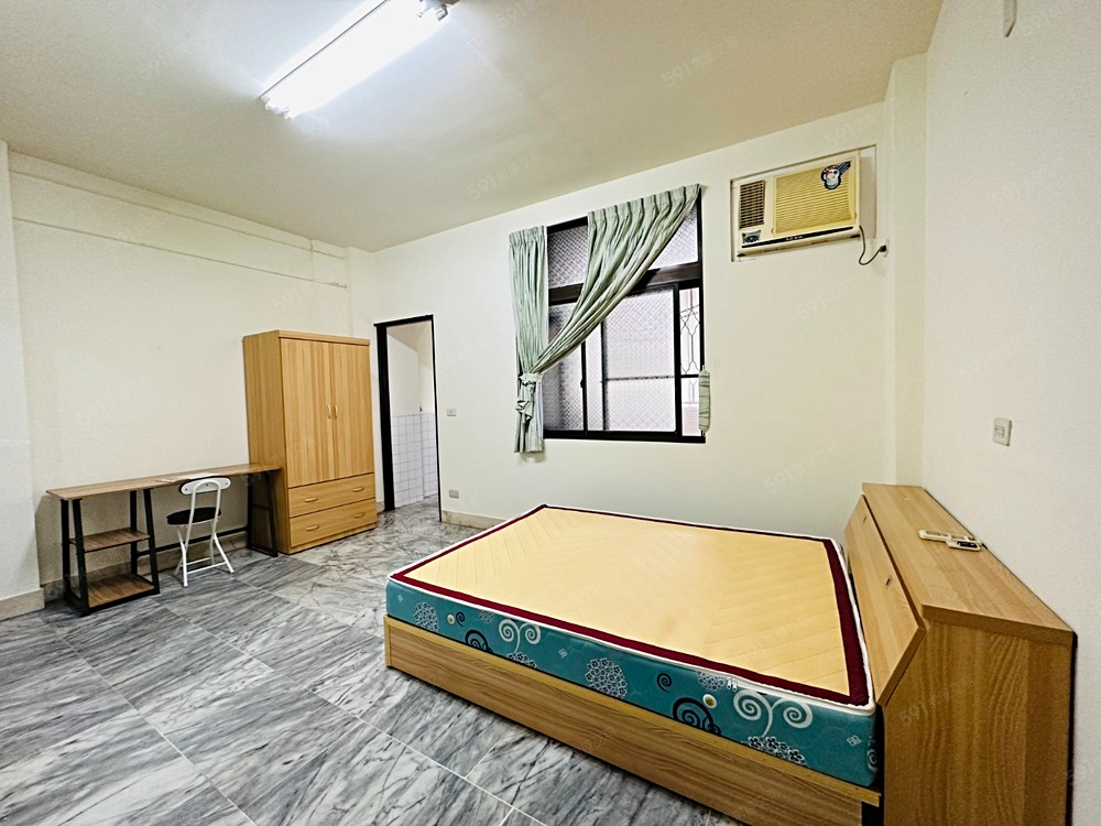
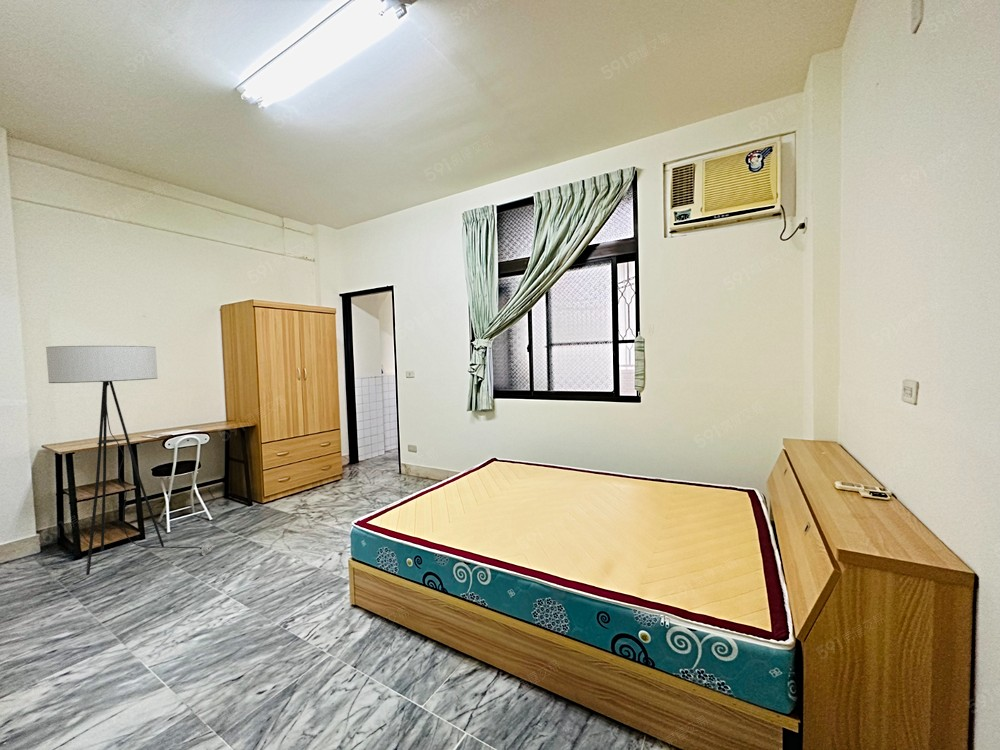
+ floor lamp (130, 454)
